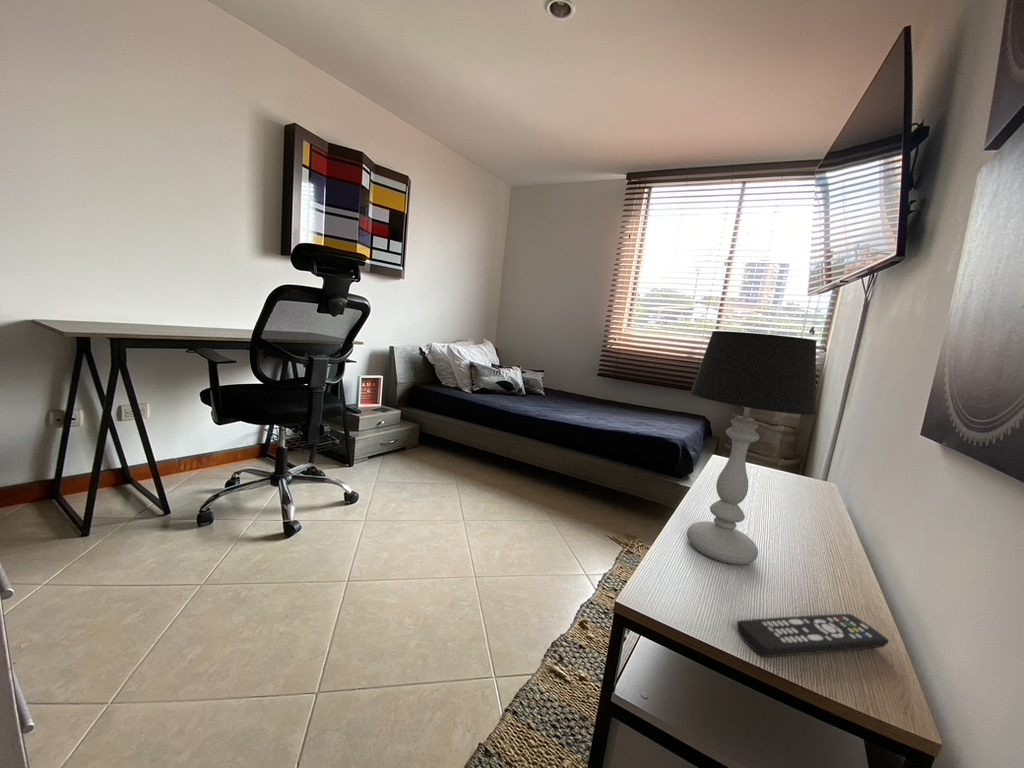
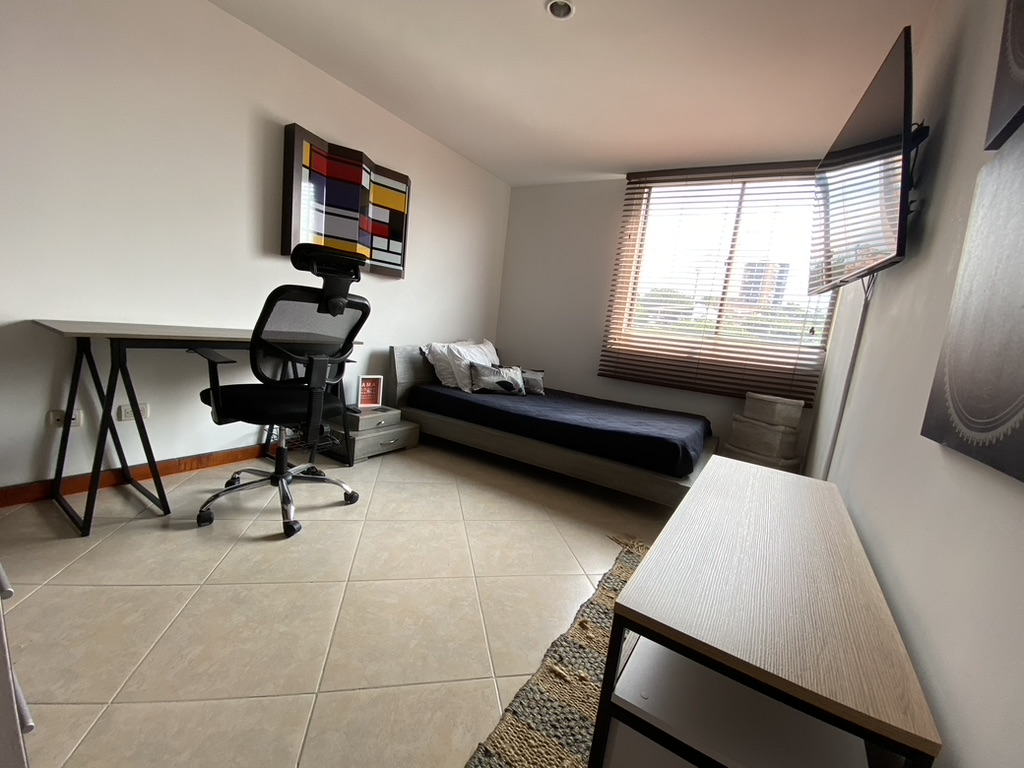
- table lamp (739, 446)
- remote control (811, 635)
